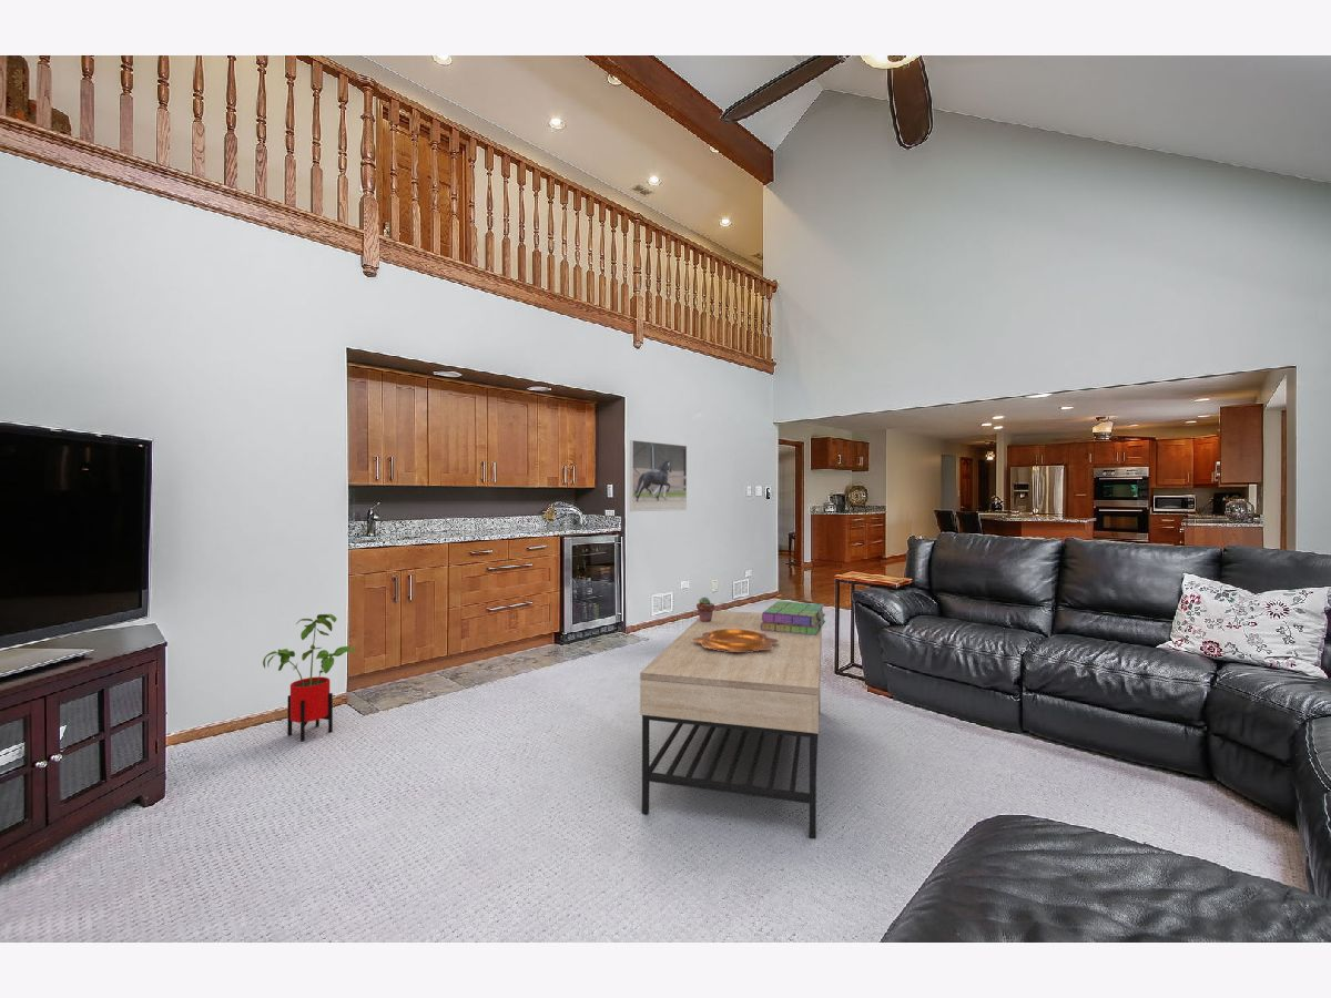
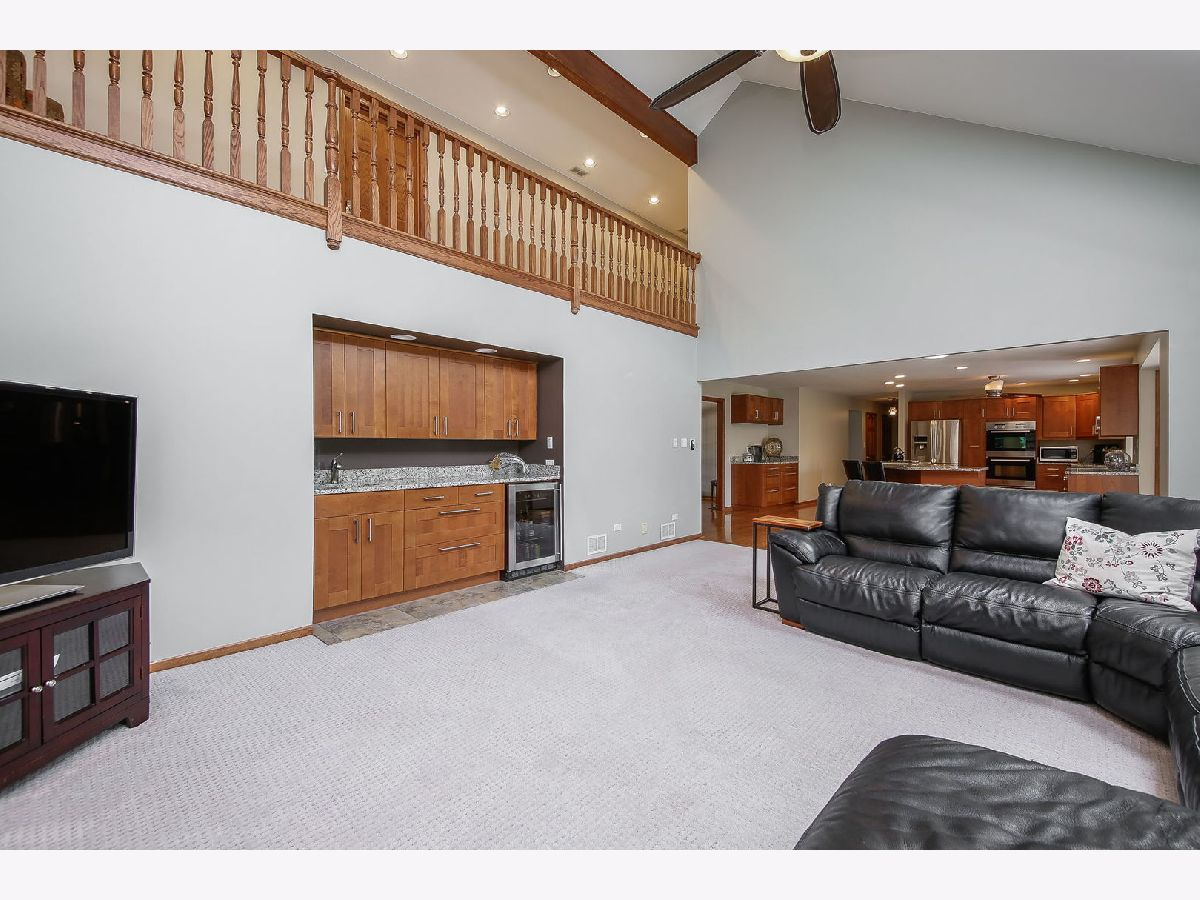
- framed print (659, 477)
- decorative bowl (735, 639)
- stack of books (793, 615)
- potted succulent (705, 608)
- house plant (311, 673)
- coffee table (748, 695)
